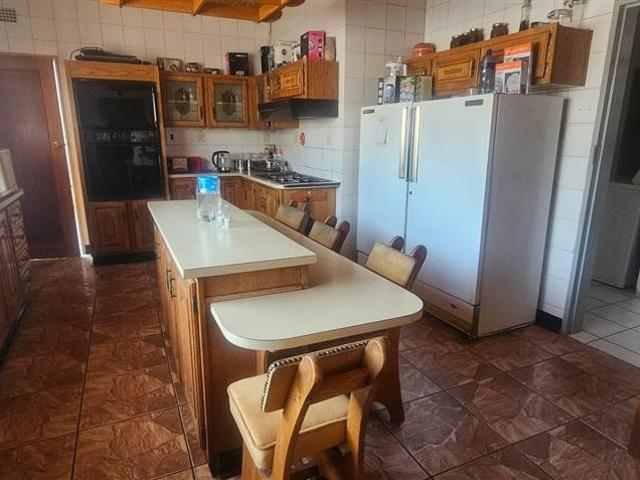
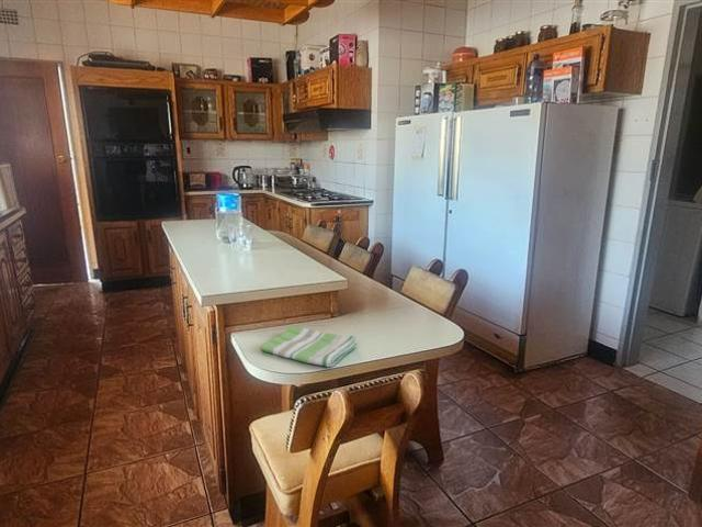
+ dish towel (309, 344)
